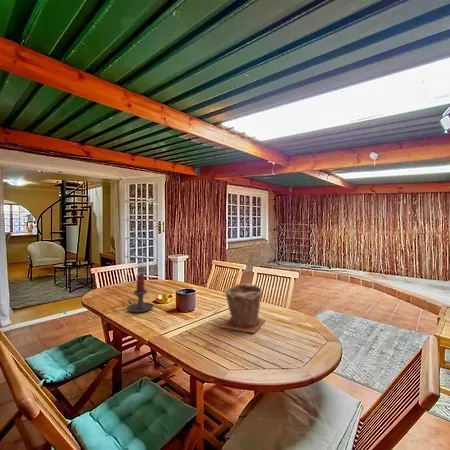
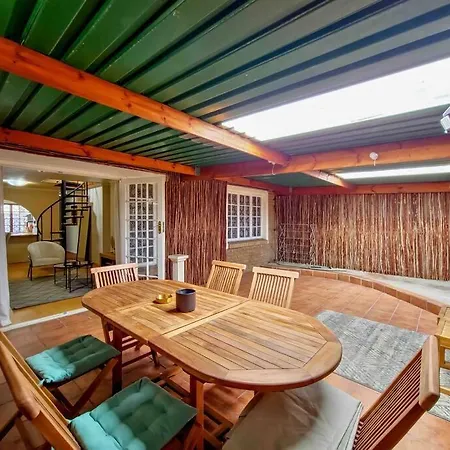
- candle holder (138, 290)
- plant pot (243, 305)
